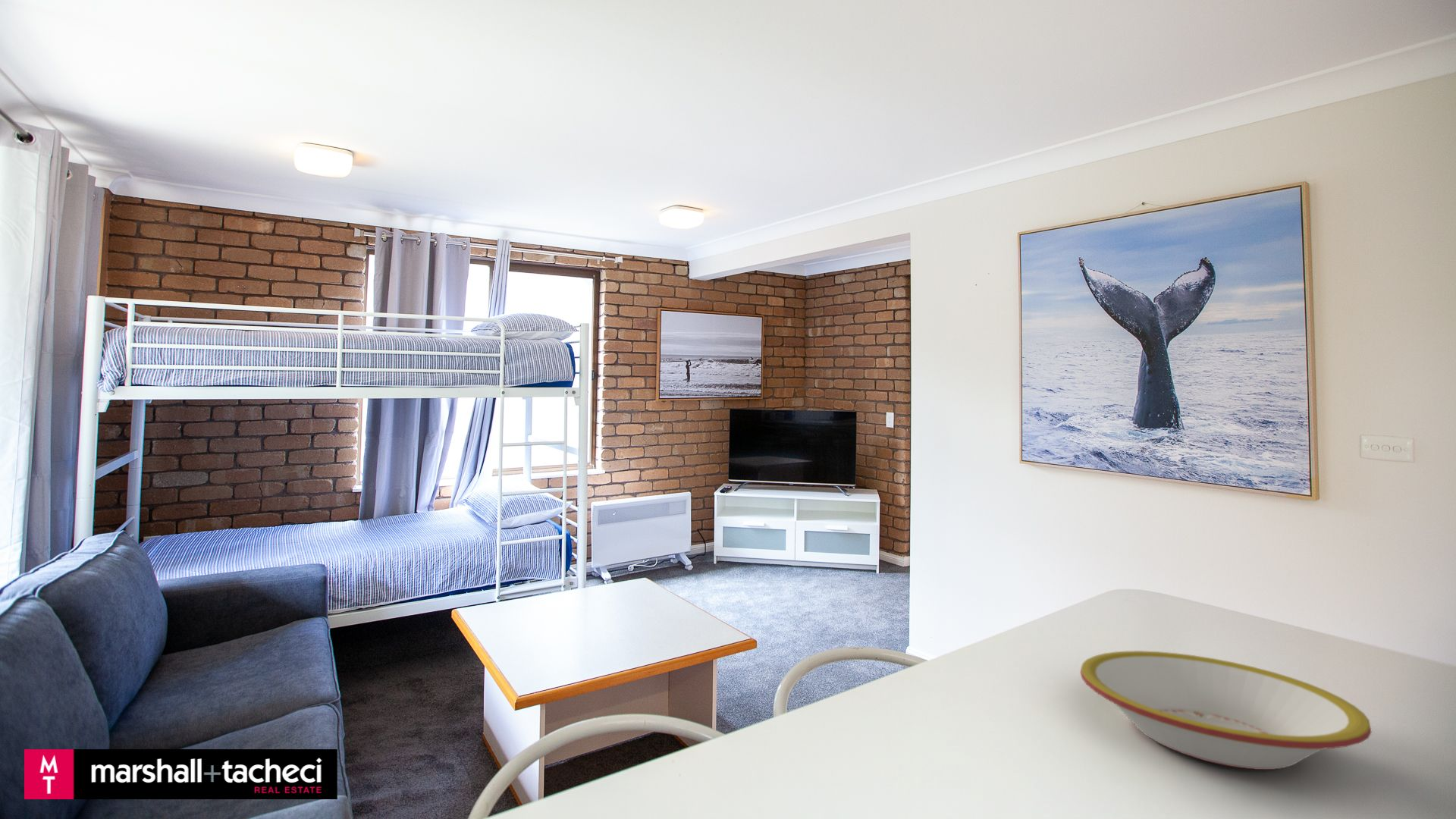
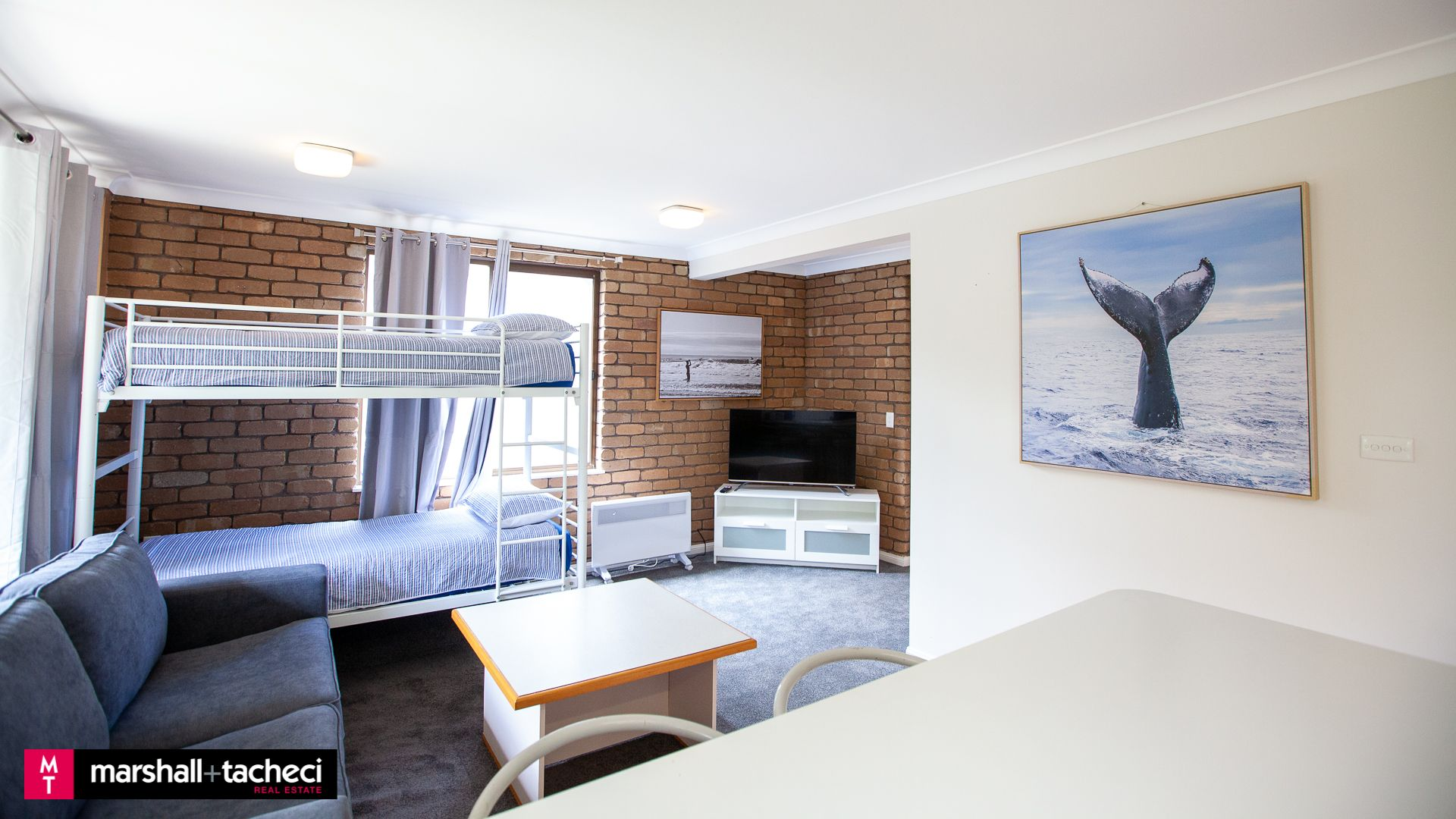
- bowl (1211, 713)
